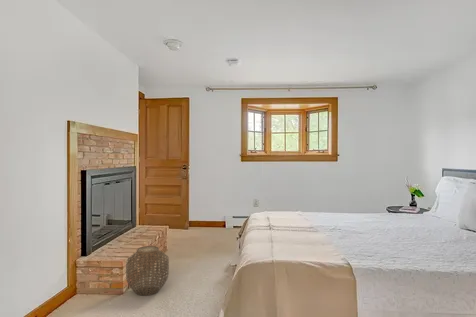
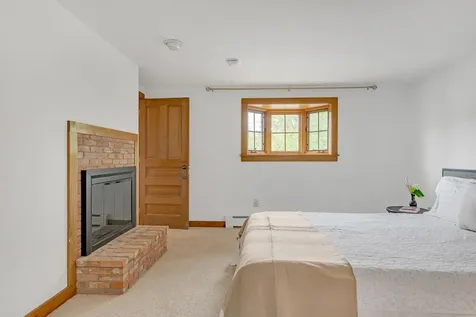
- woven basket (147, 270)
